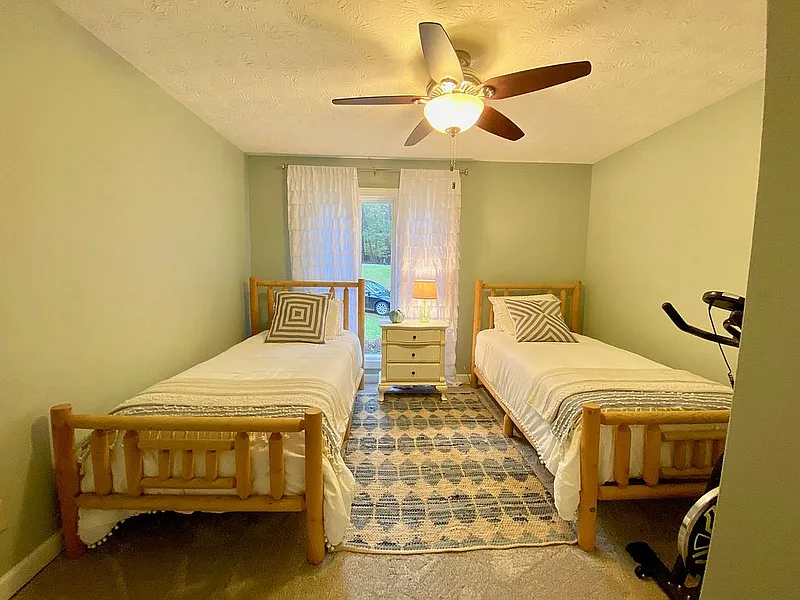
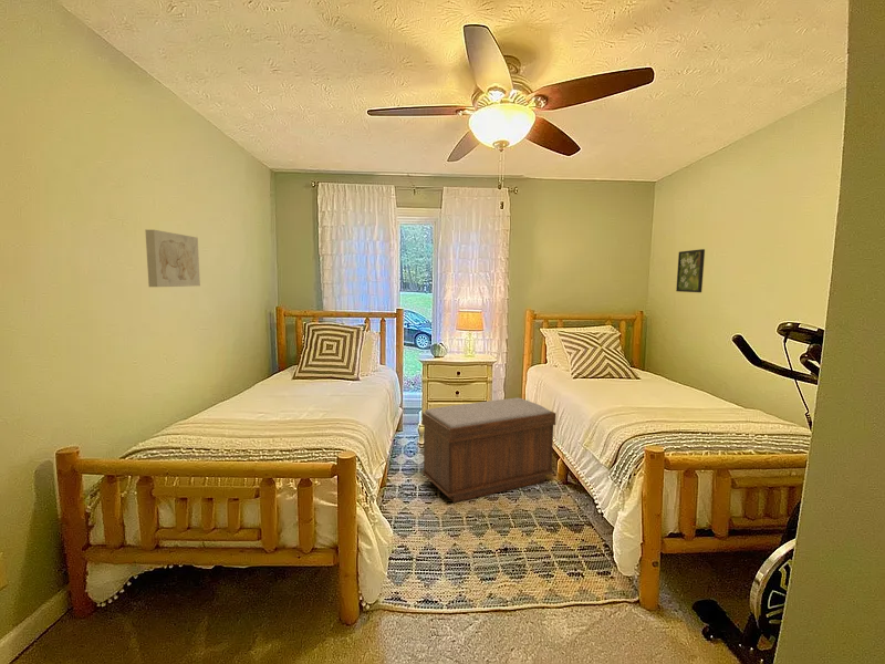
+ bench (488, 444)
+ wall art (175, 260)
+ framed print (689, 271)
